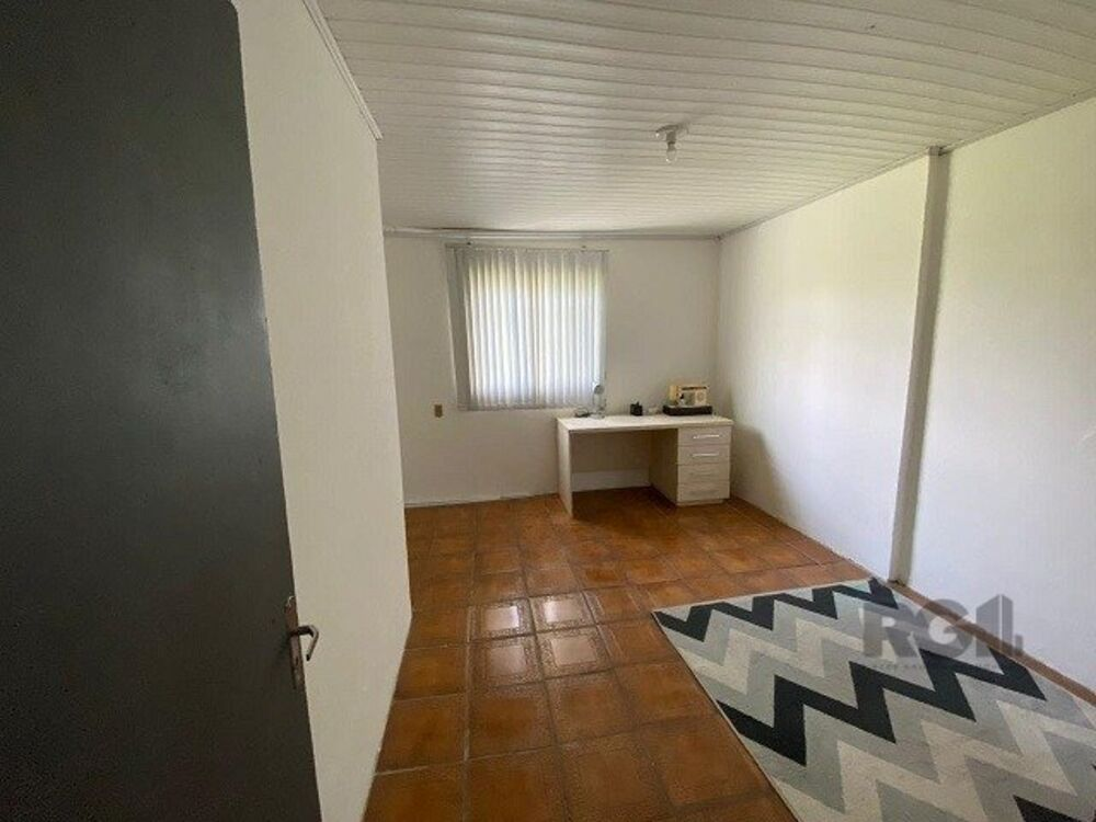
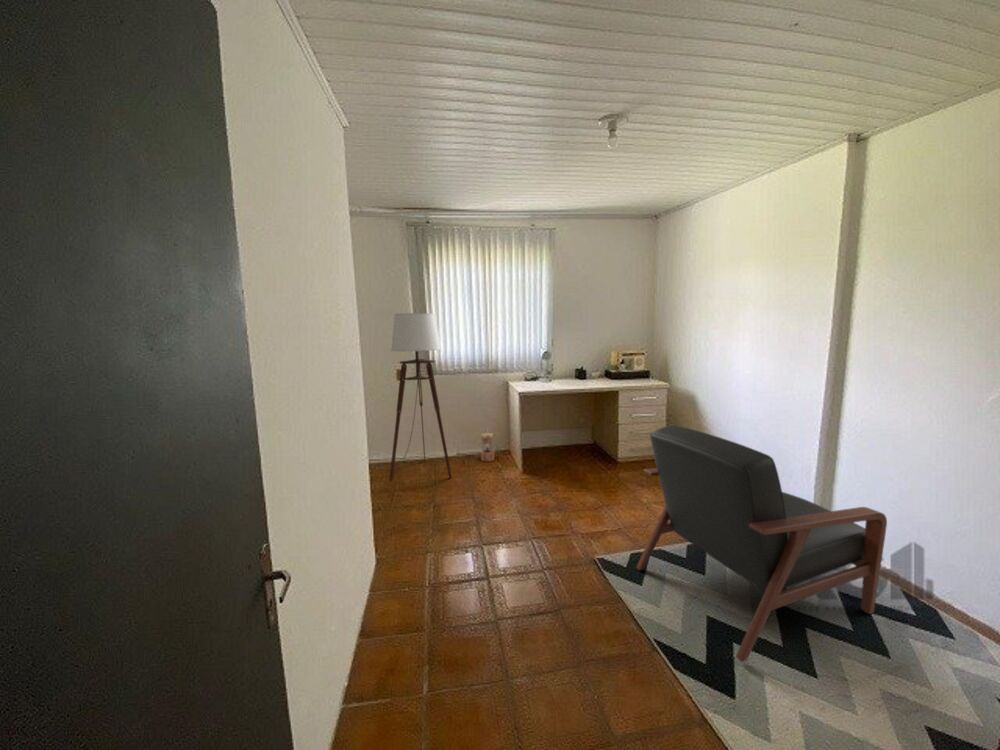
+ lantern (487, 442)
+ floor lamp (403, 394)
+ chair (752, 510)
